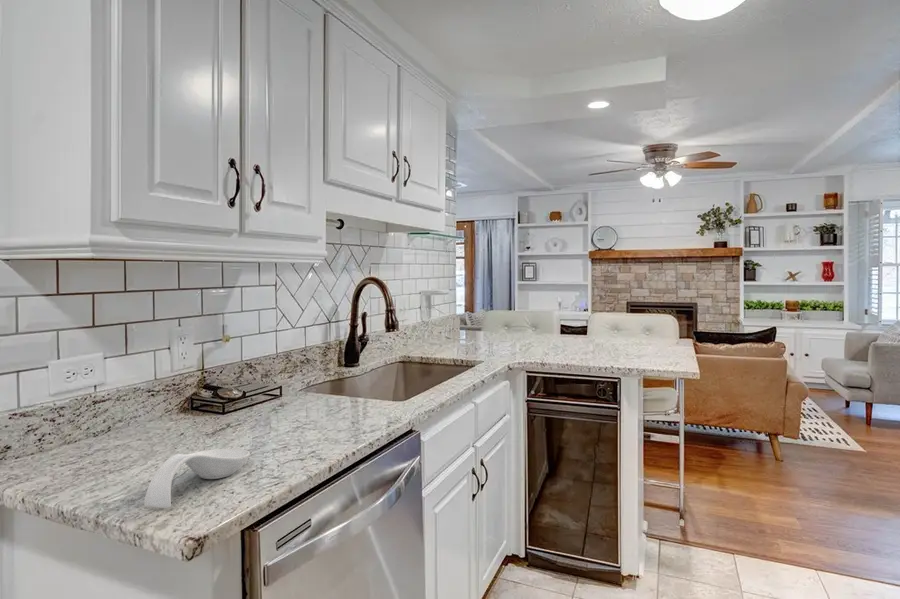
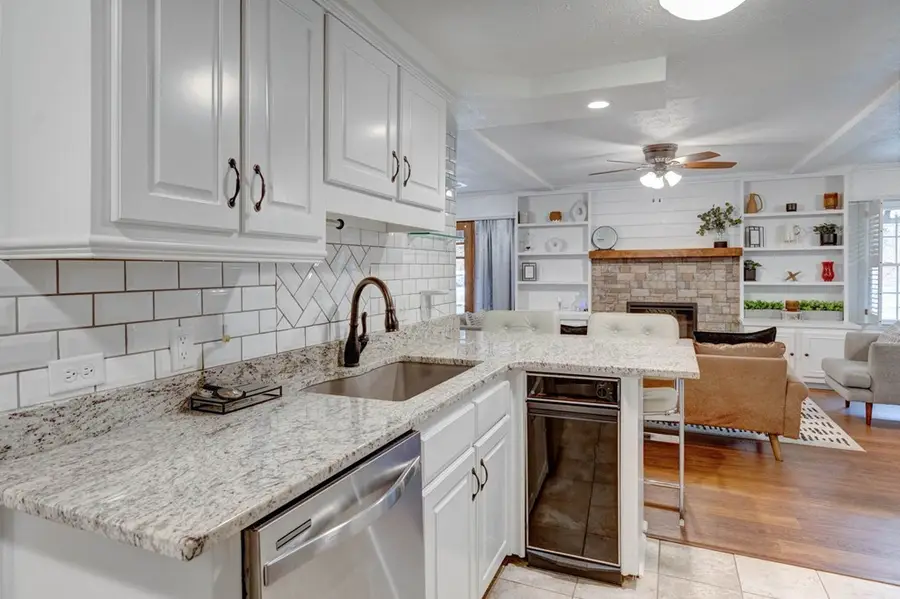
- spoon rest (200, 465)
